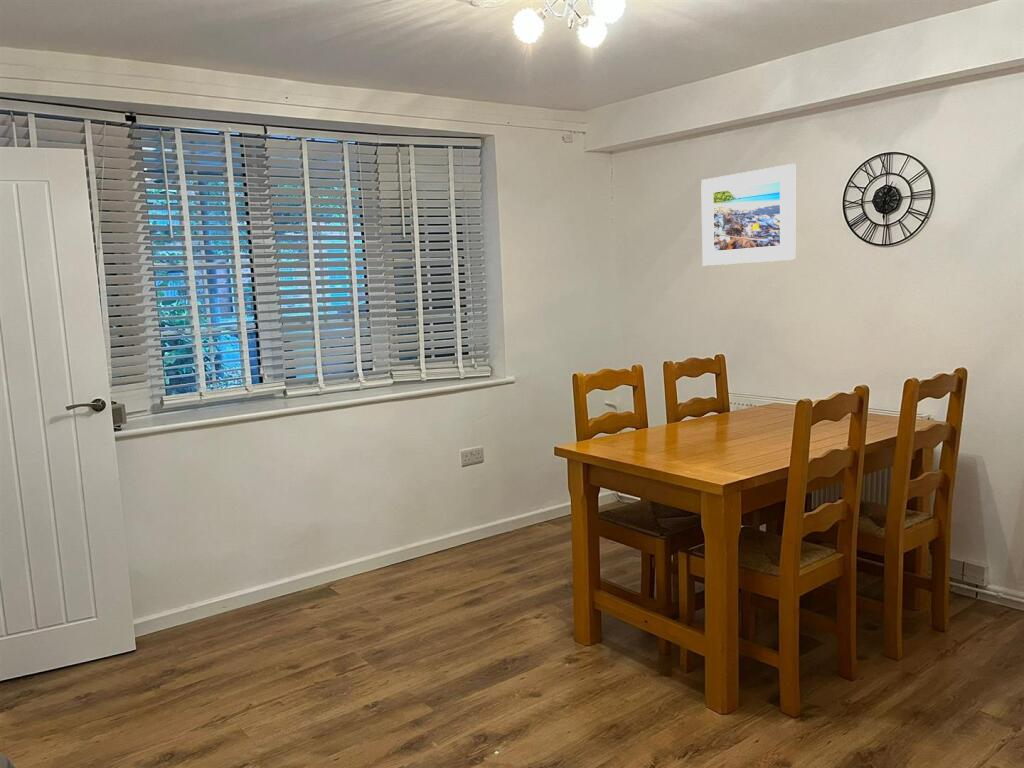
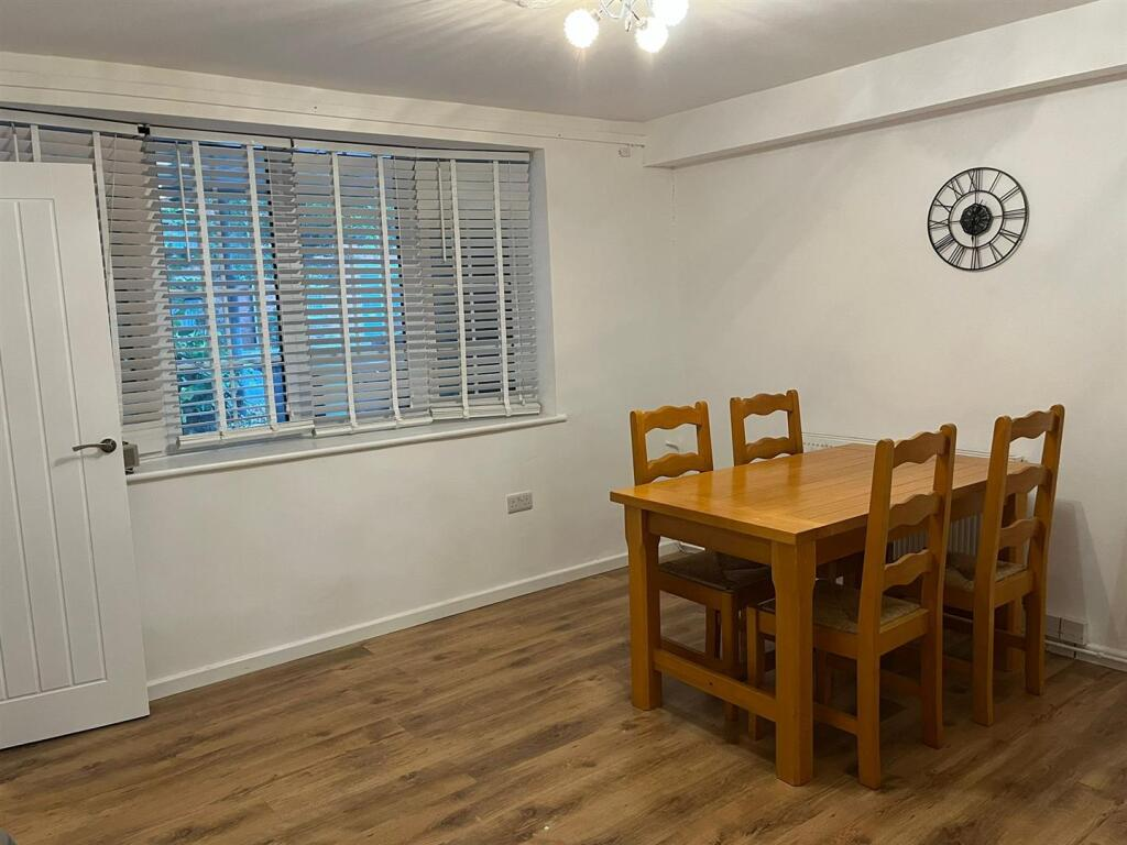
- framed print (746, 218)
